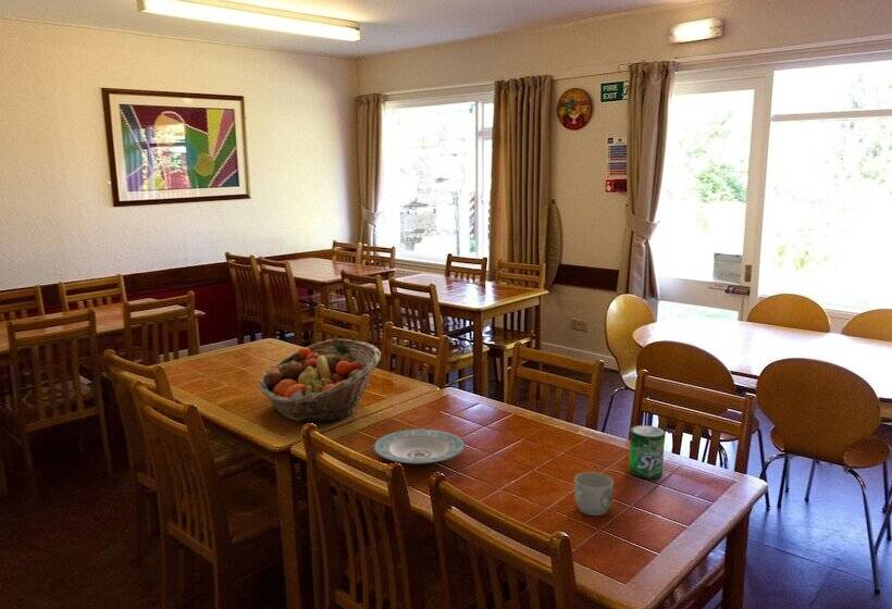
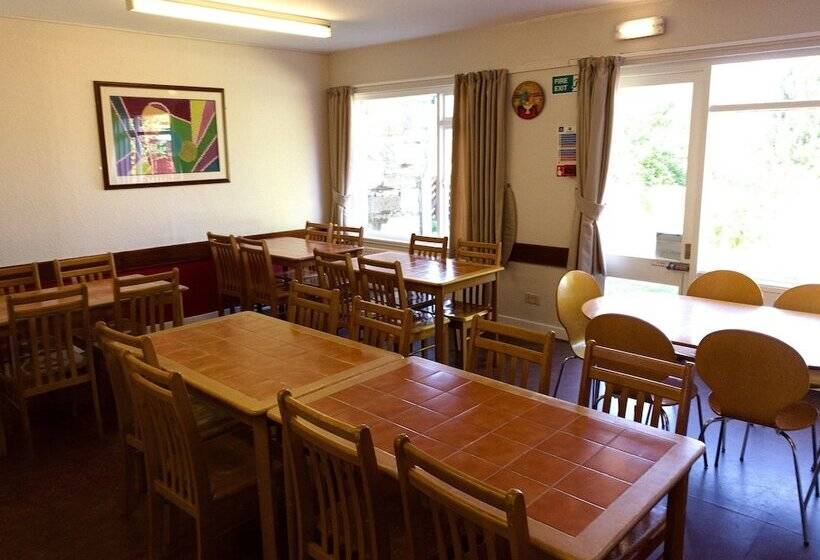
- mug (591, 496)
- plate (419, 449)
- beverage can (646, 451)
- fruit basket (320, 377)
